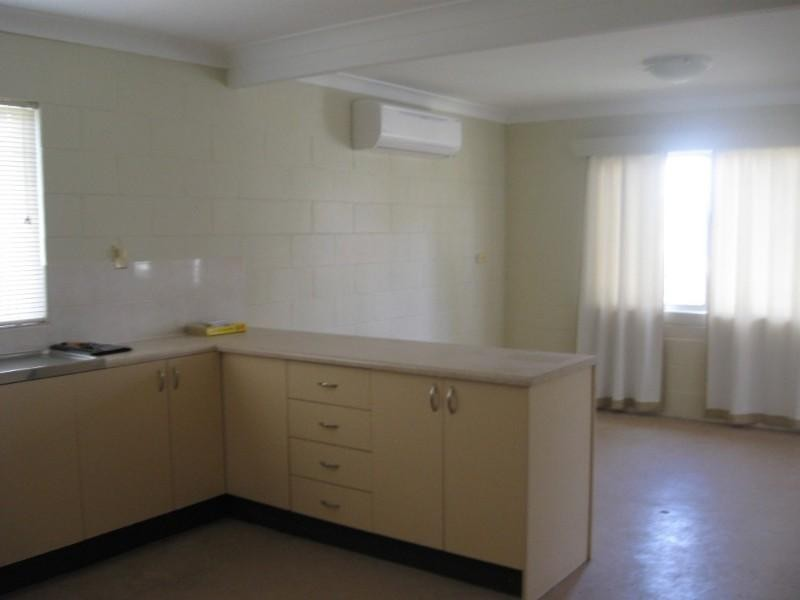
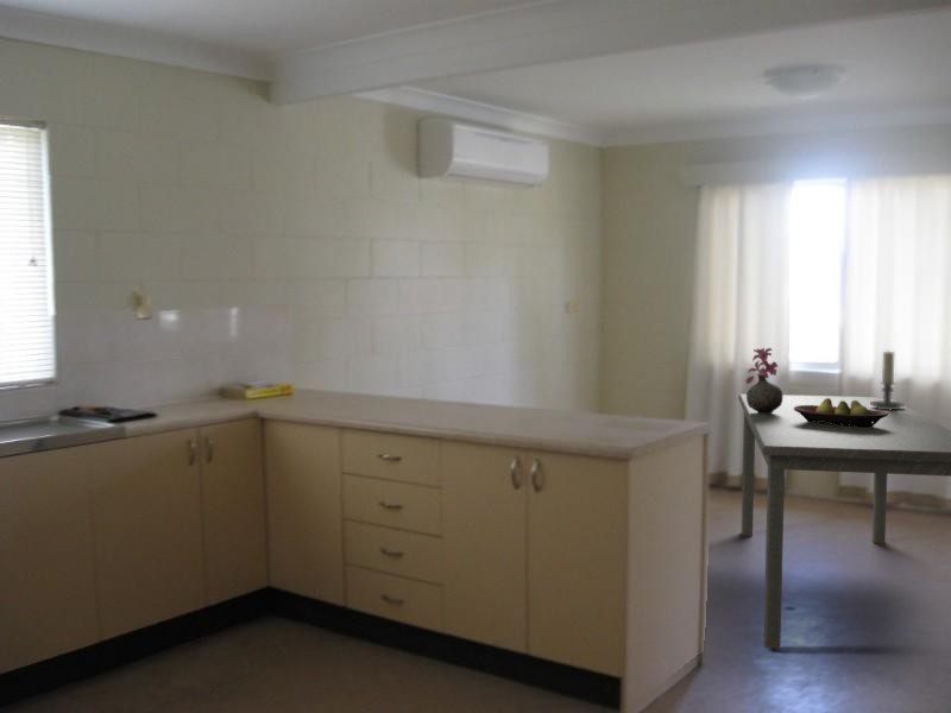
+ candle holder (888, 379)
+ fruit bowl (839, 410)
+ vase (764, 380)
+ dining table (836, 471)
